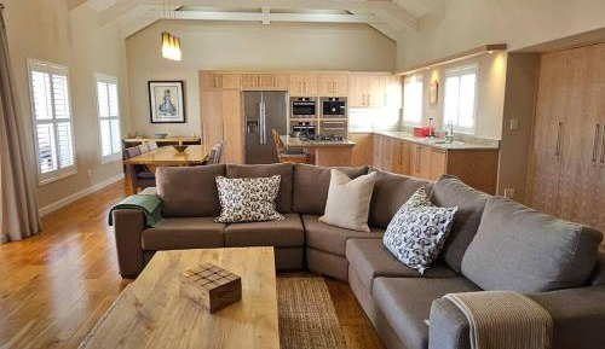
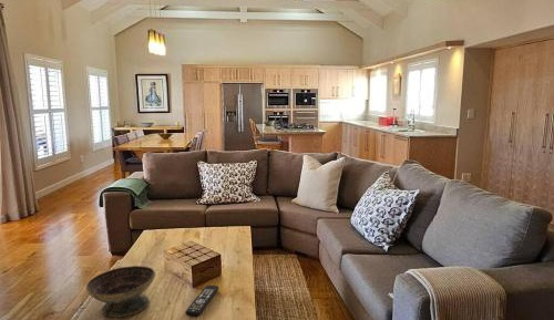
+ decorative bowl (122, 291)
+ remote control (203, 299)
